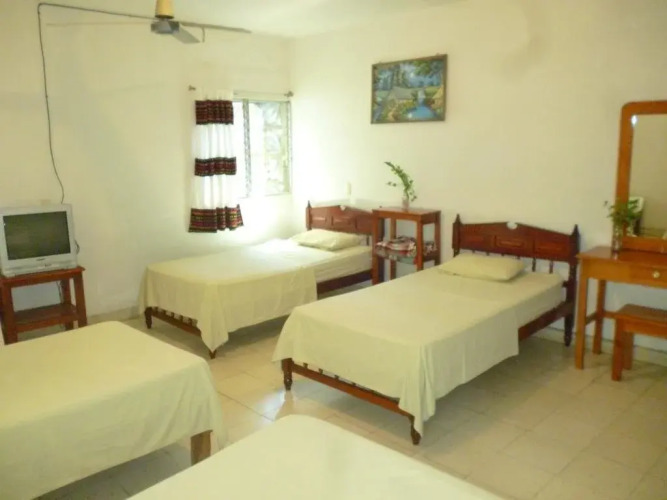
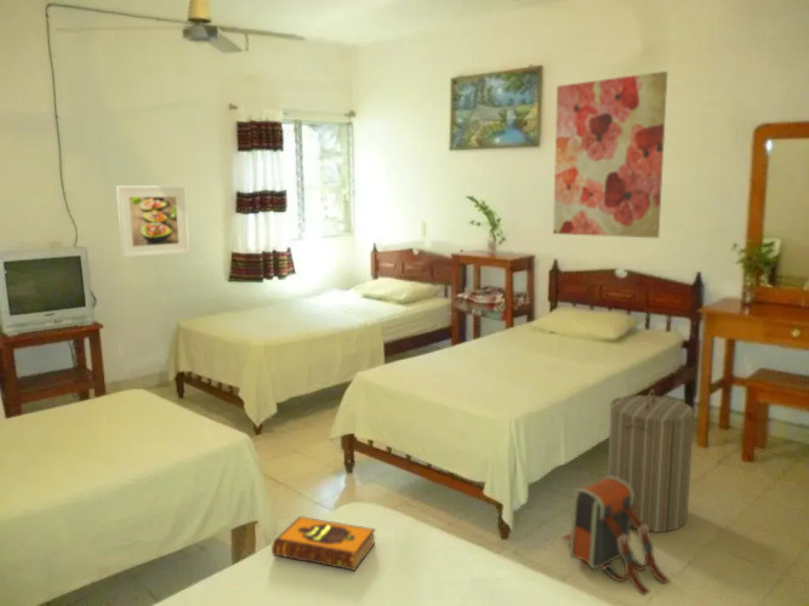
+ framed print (154, 221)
+ wall art (605, 159)
+ hardback book (324, 543)
+ laundry hamper (649, 452)
+ backpack (609, 526)
